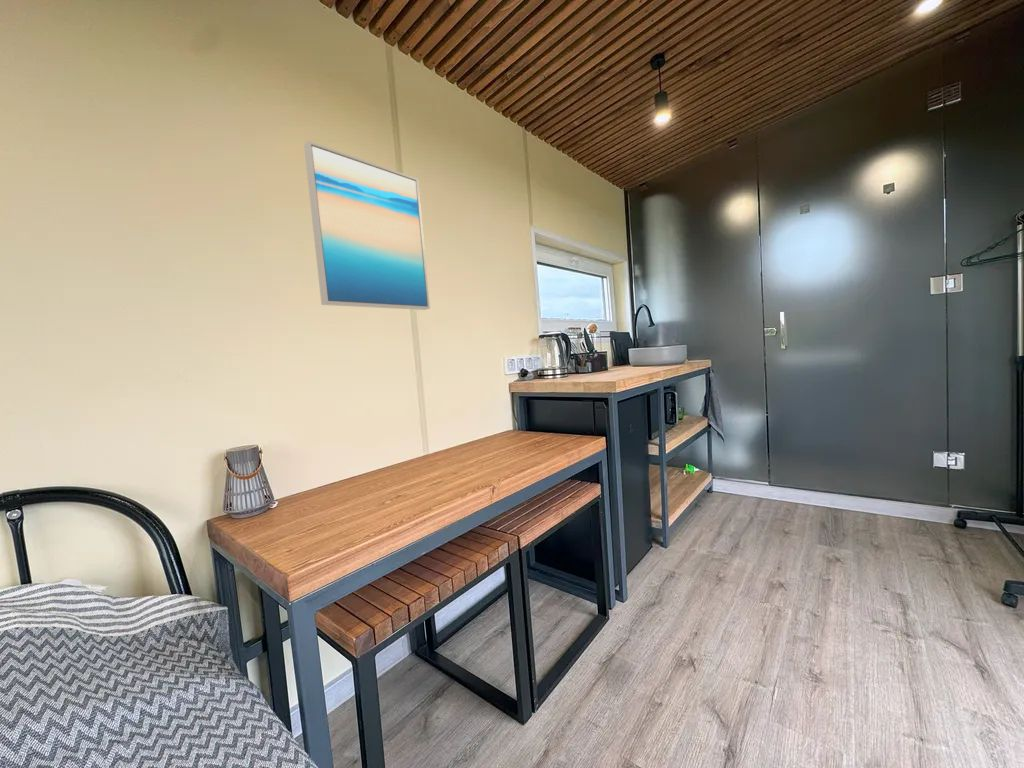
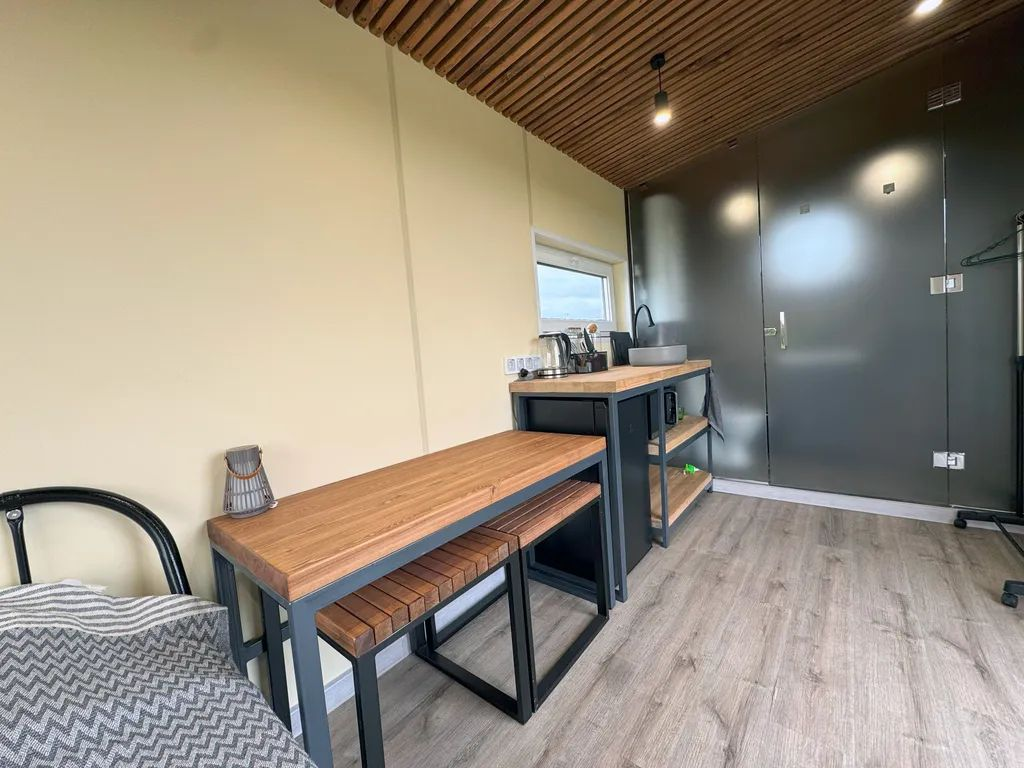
- wall art (374, 236)
